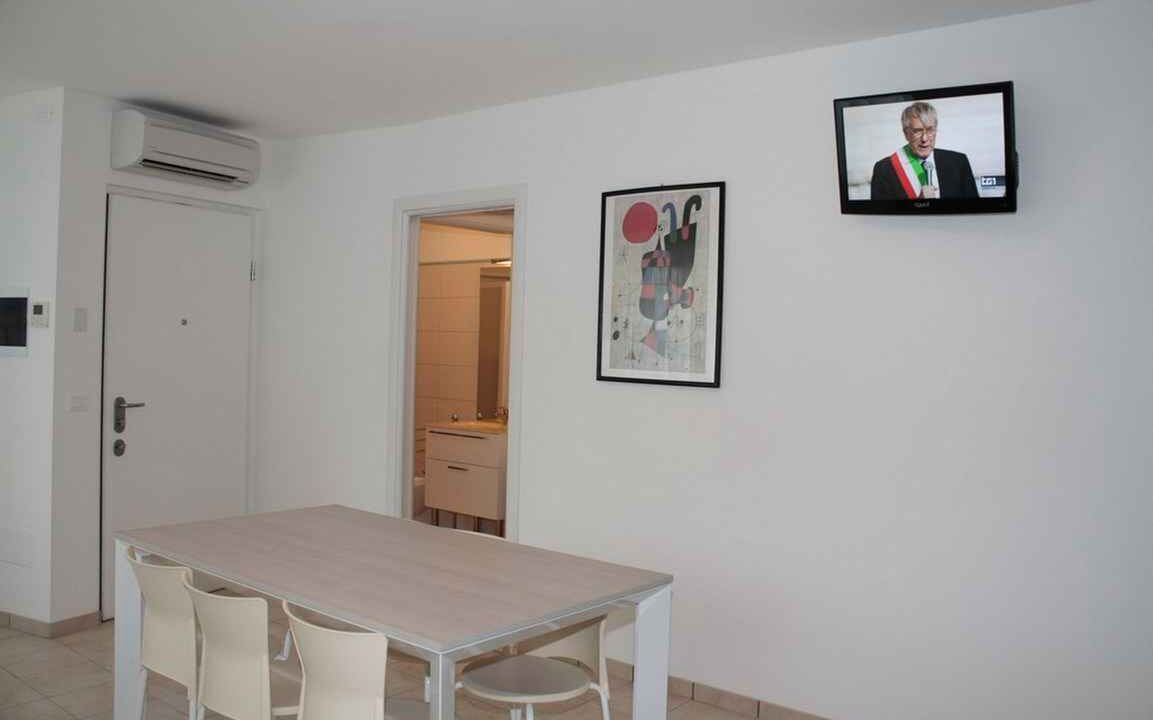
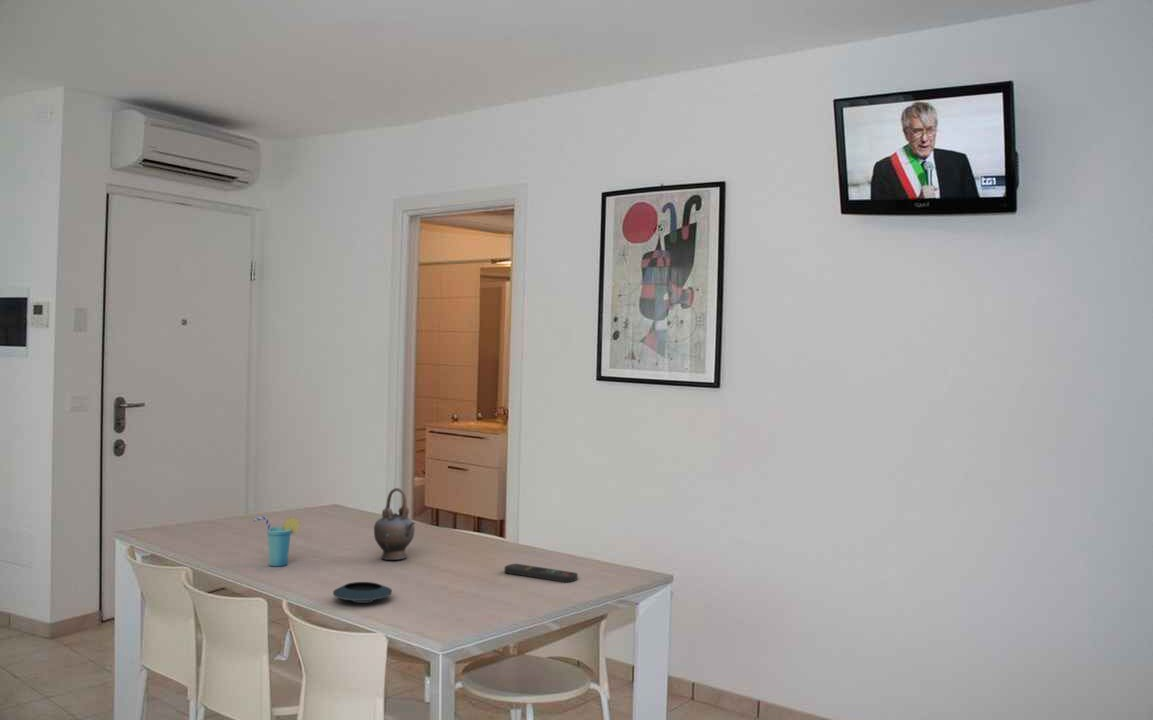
+ saucer (362, 590)
+ cup (276, 539)
+ teapot (397, 523)
+ remote control (540, 572)
